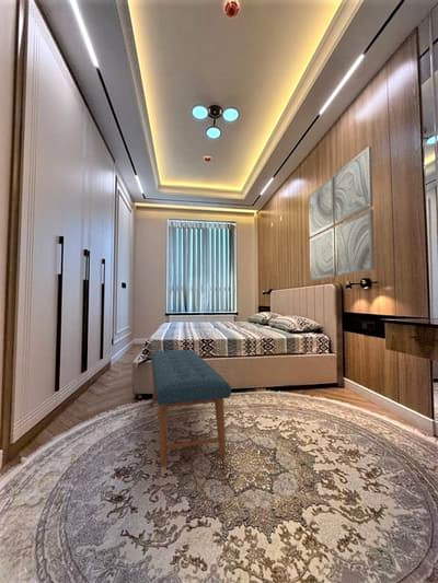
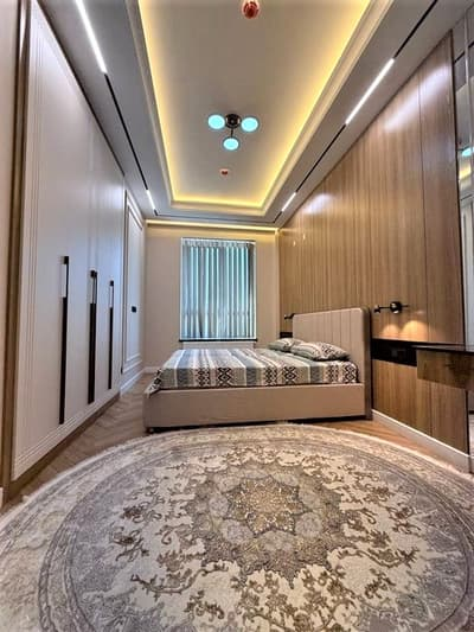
- wall art (335, 224)
- bench (181, 390)
